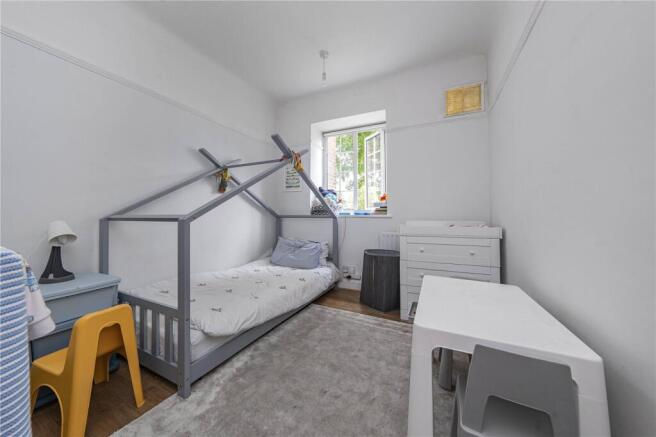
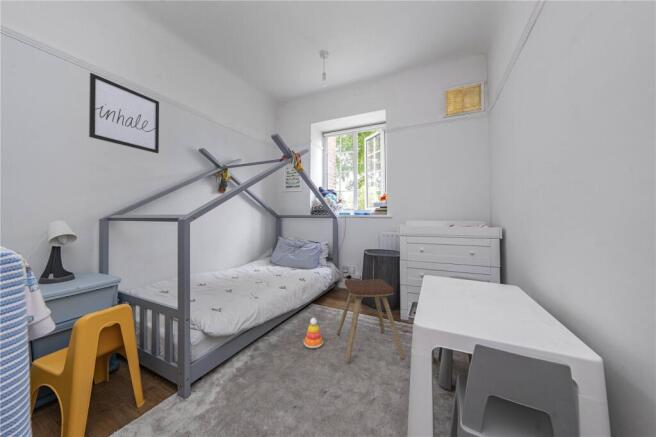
+ wall art (127, 117)
+ music stool (358, 314)
+ stacking toy (313, 330)
